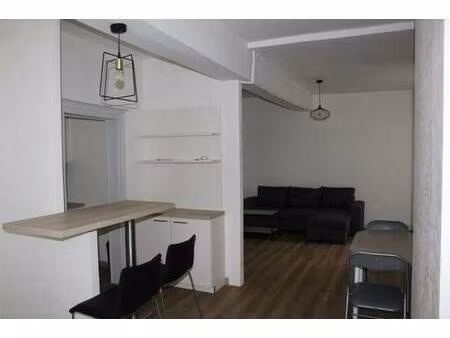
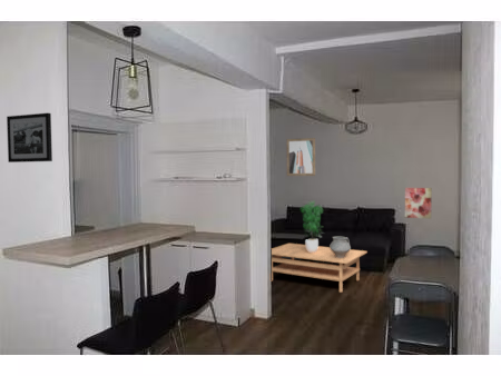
+ wall art (418, 202)
+ coffee table (314, 266)
+ potted plant (313, 224)
+ picture frame (29, 138)
+ ceramic pot (341, 247)
+ wall art (301, 157)
